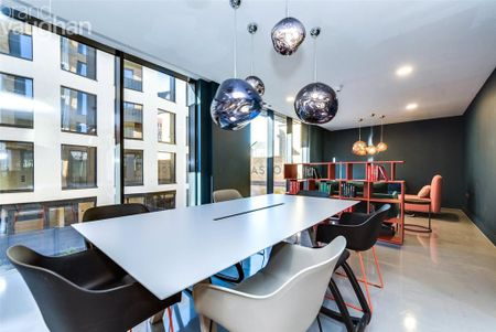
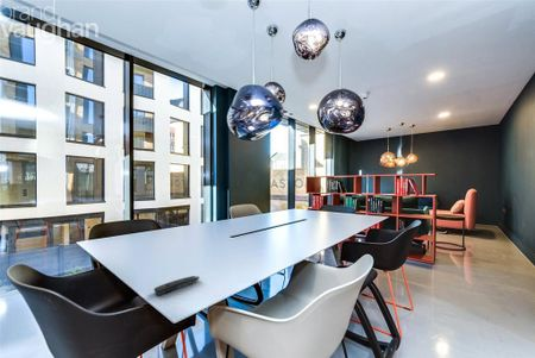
+ remote control (178, 283)
